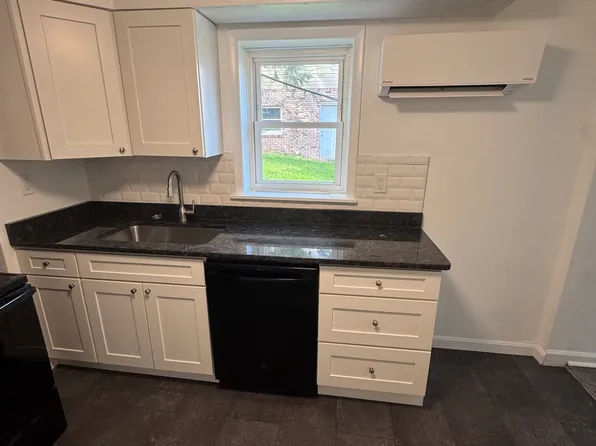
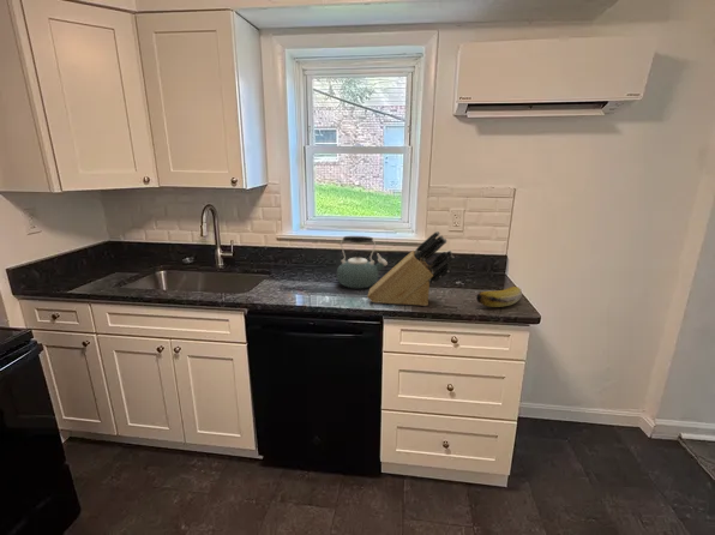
+ banana (498, 294)
+ knife block (409, 266)
+ kettle (361, 260)
